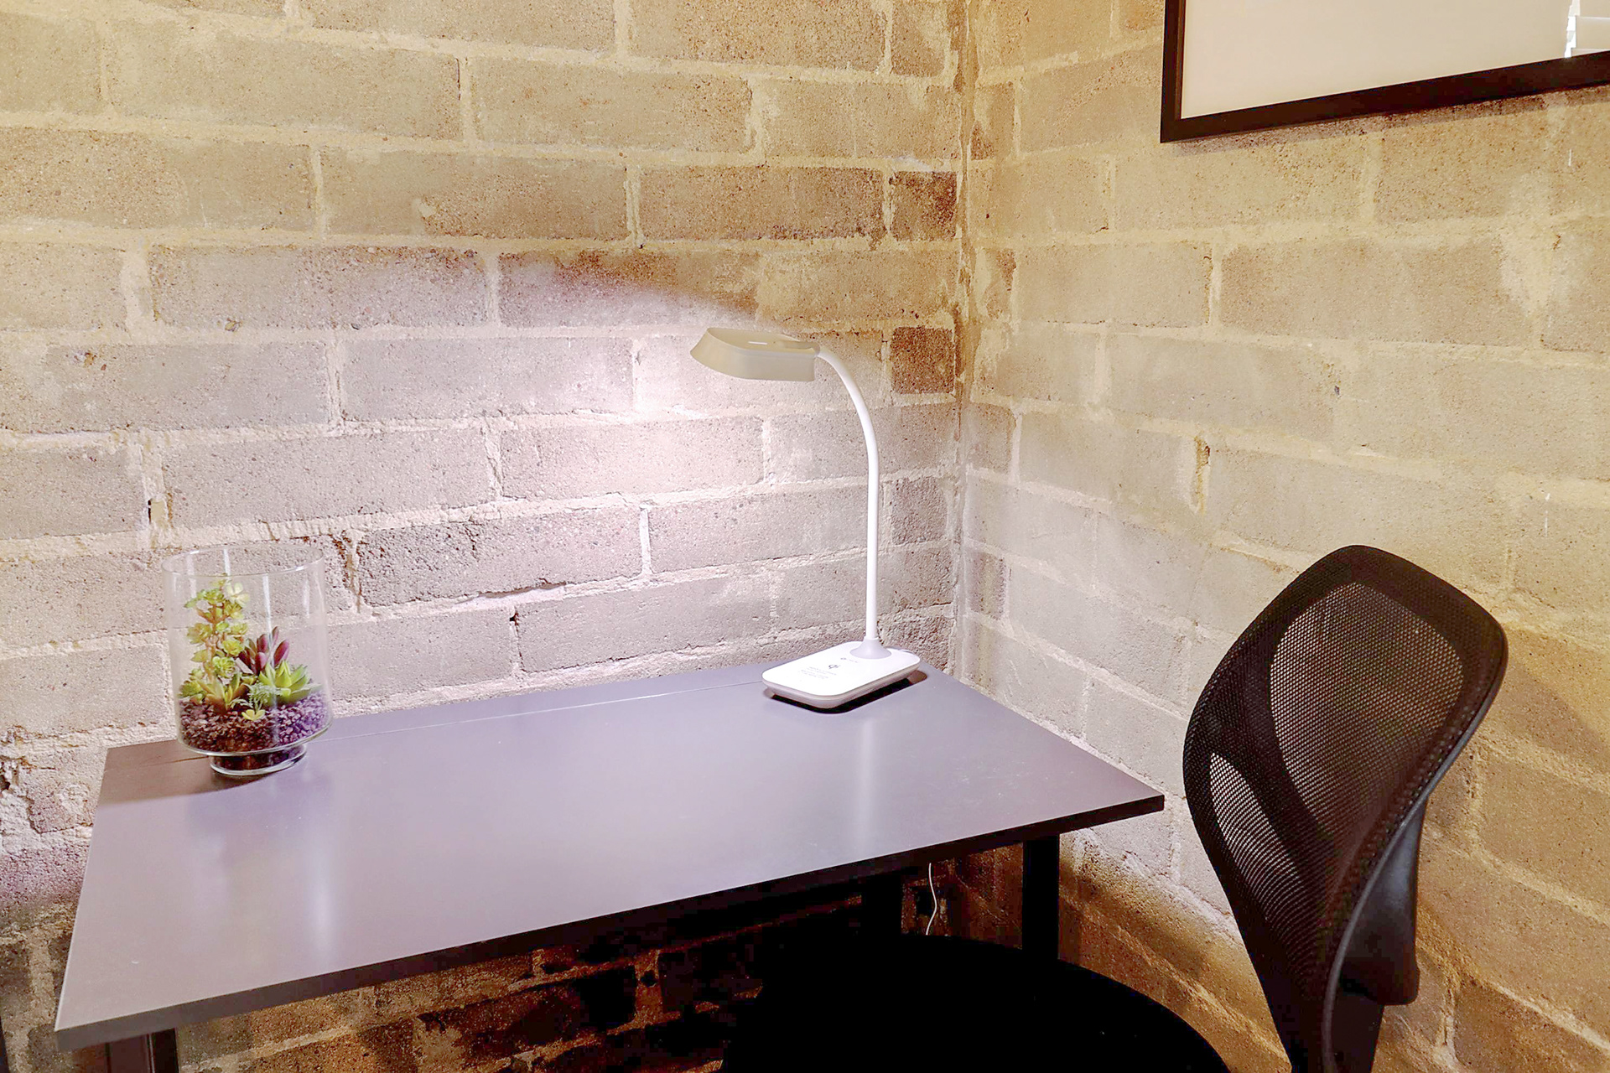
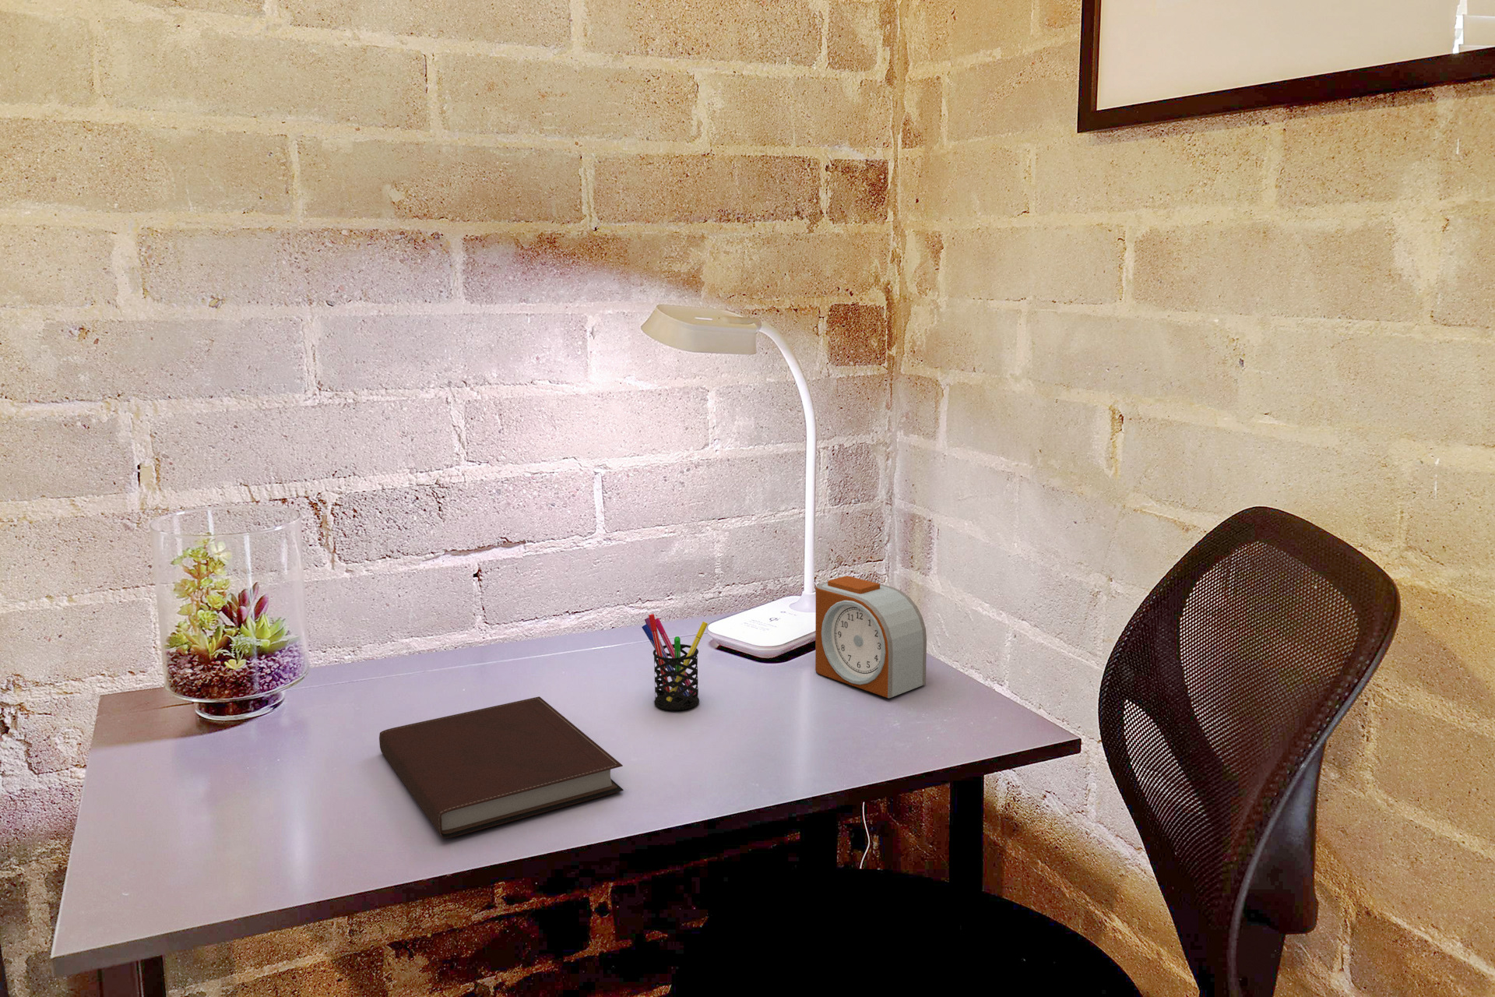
+ notebook (496, 759)
+ alarm clock (867, 632)
+ pen holder (674, 660)
